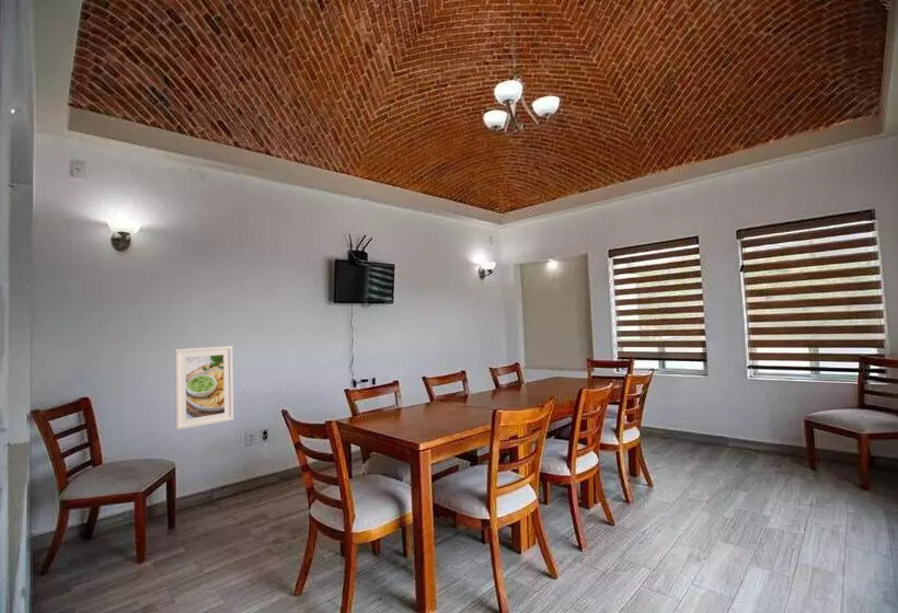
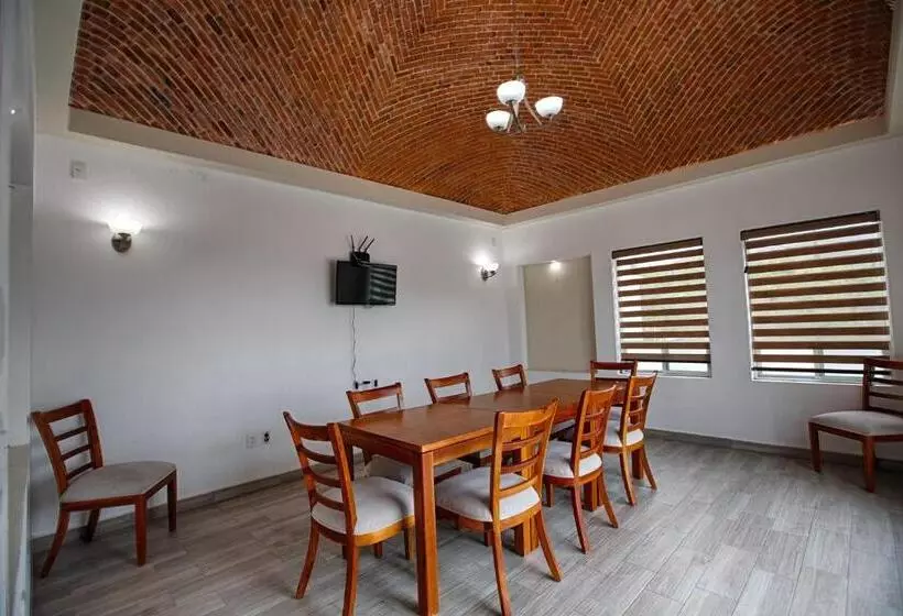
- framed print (205, 385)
